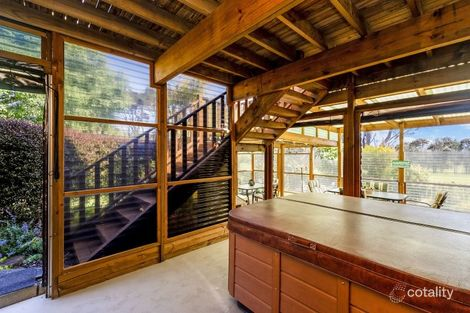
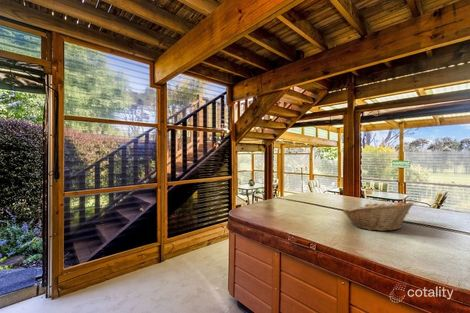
+ fruit basket (377, 212)
